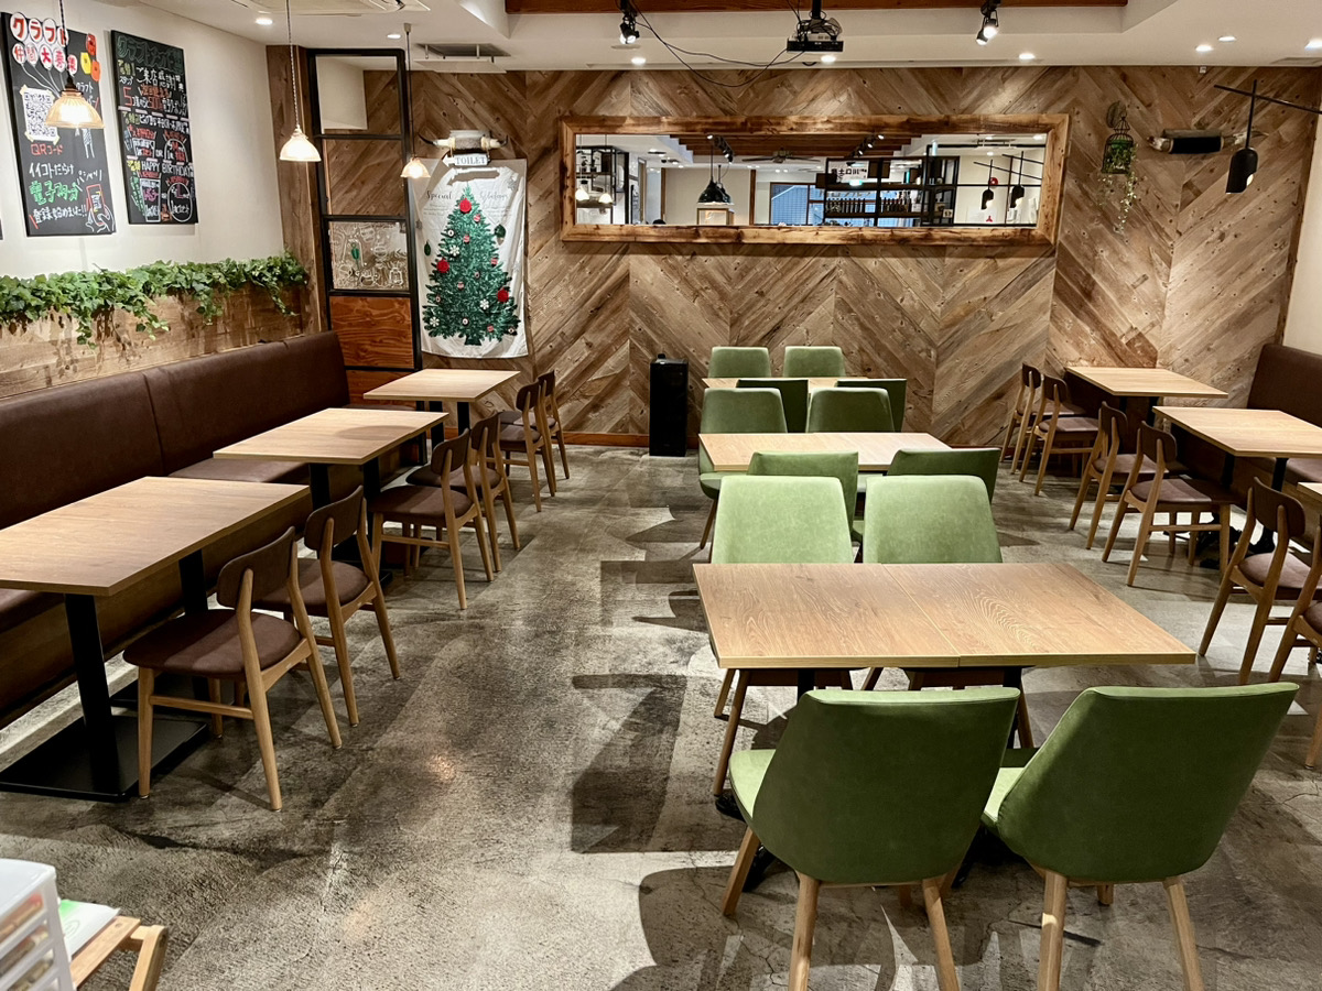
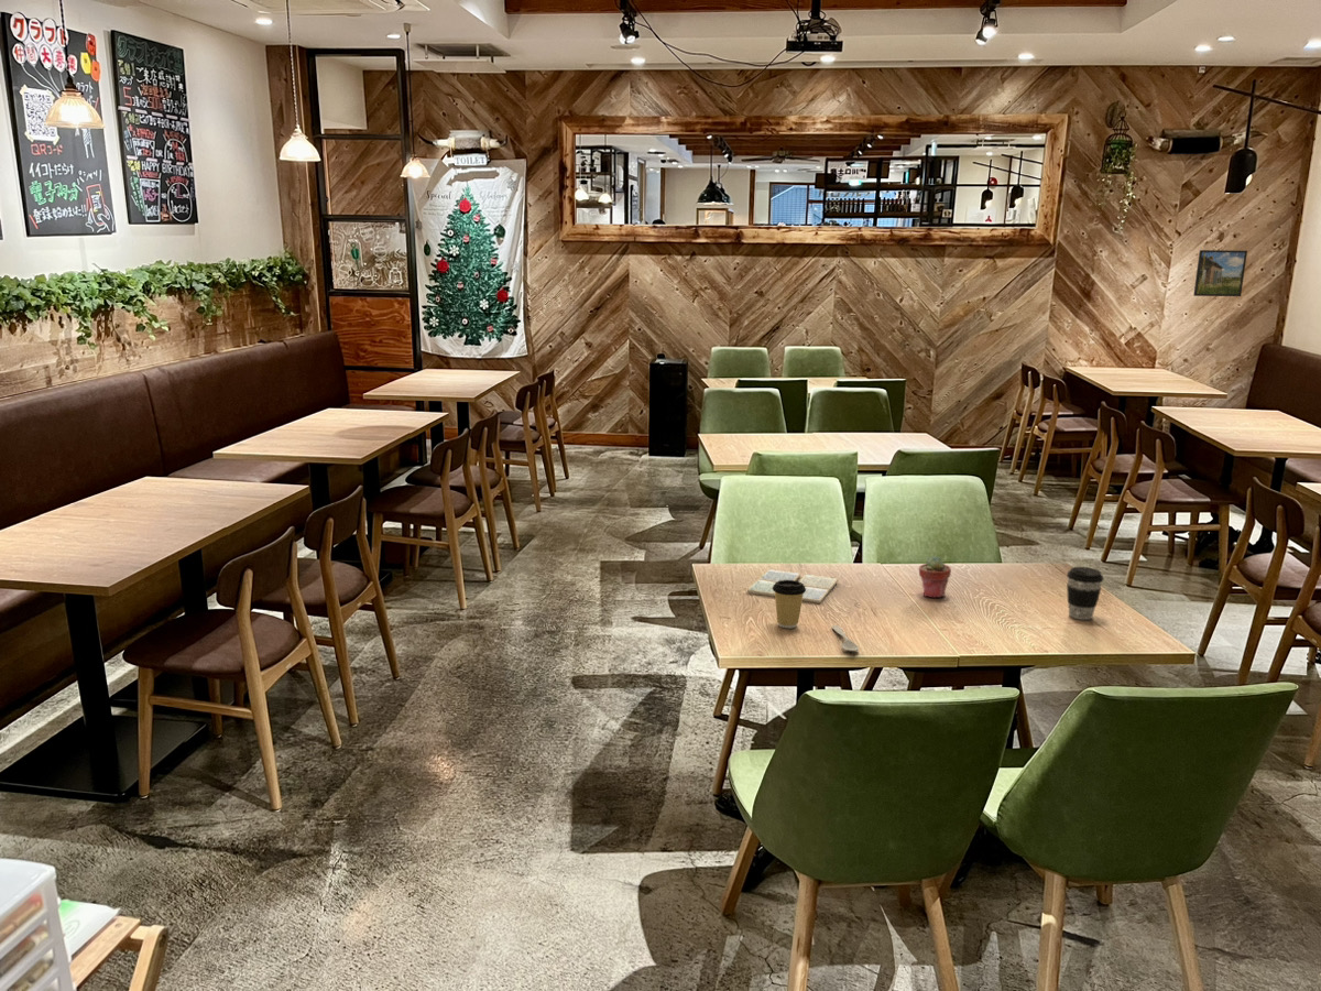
+ coffee cup (788, 603)
+ drink coaster (793, 579)
+ potted succulent (934, 575)
+ spoon (843, 636)
+ coffee cup (1082, 593)
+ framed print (1220, 273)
